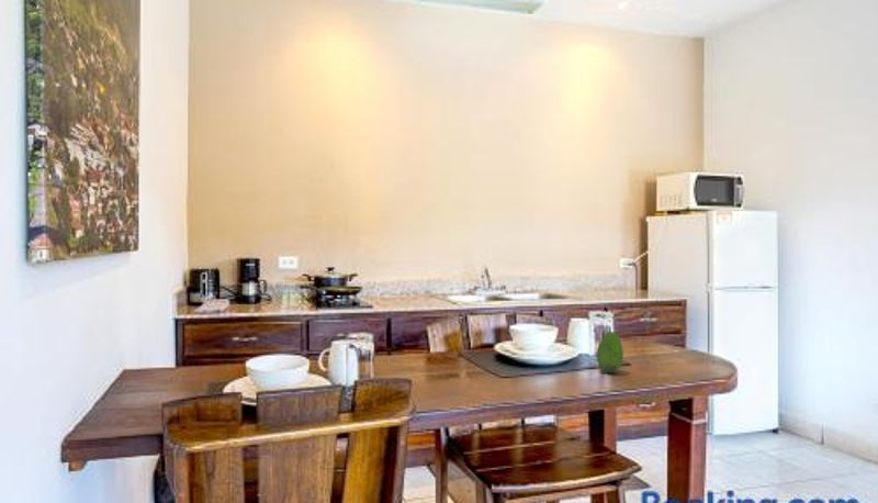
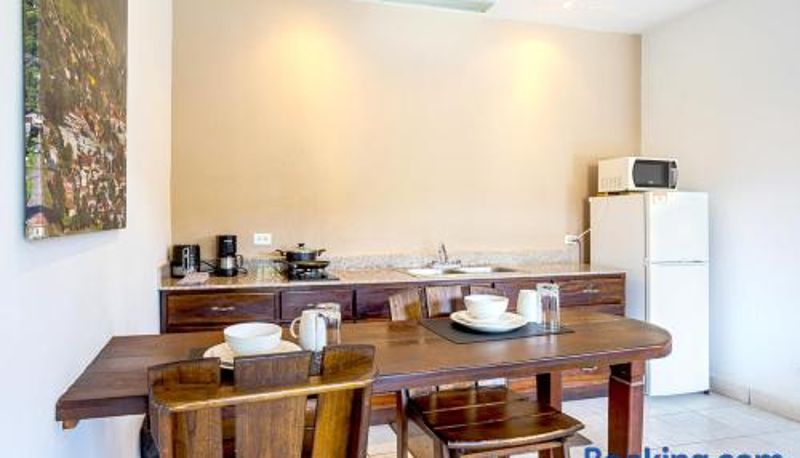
- fruit (609, 351)
